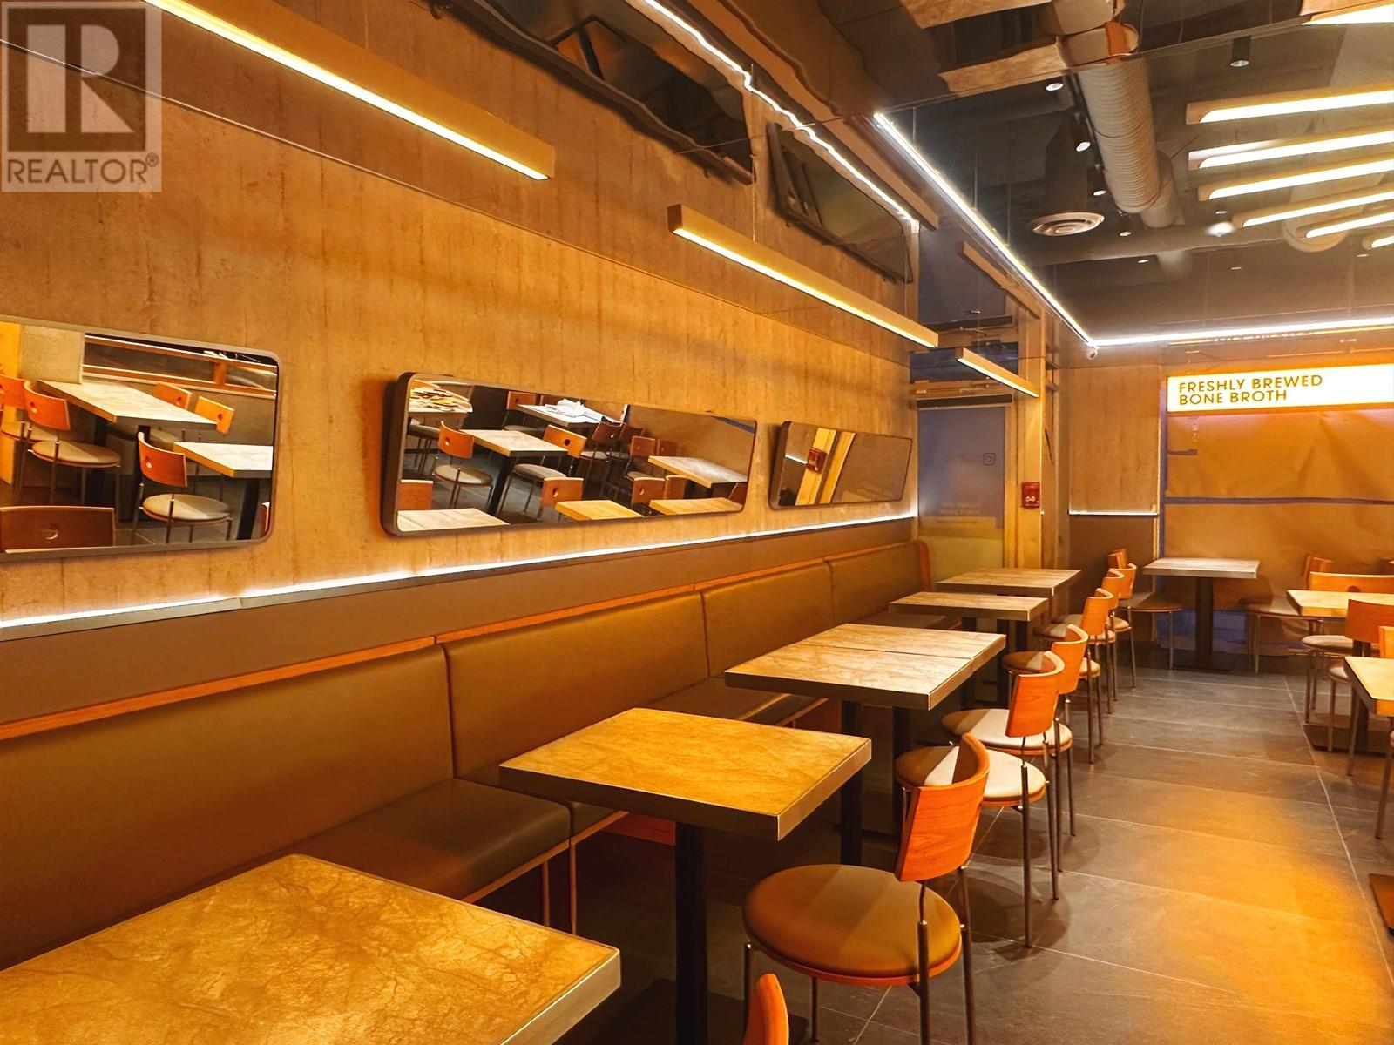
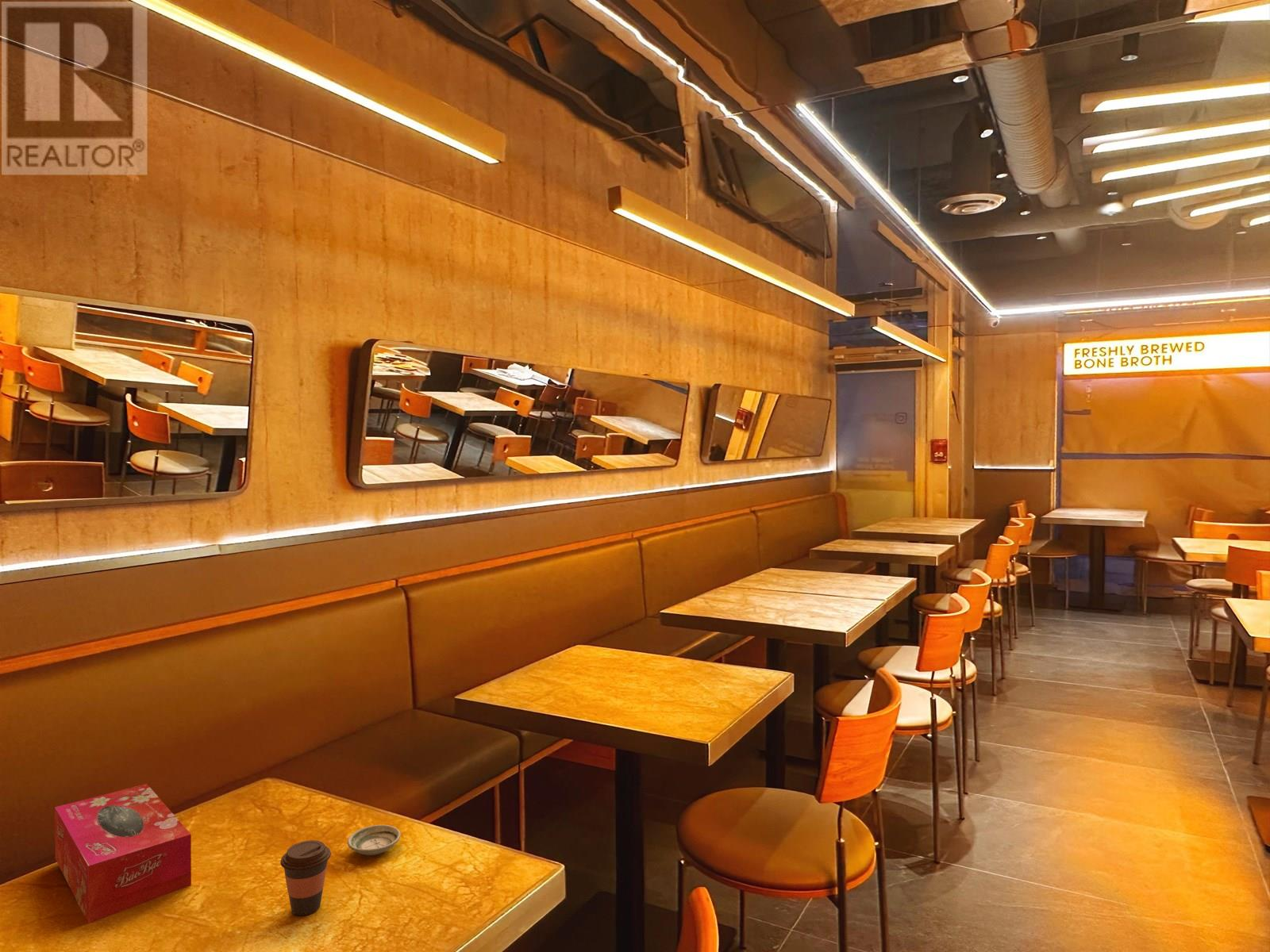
+ coffee cup (306, 878)
+ saucer (374, 843)
+ tissue box (121, 846)
